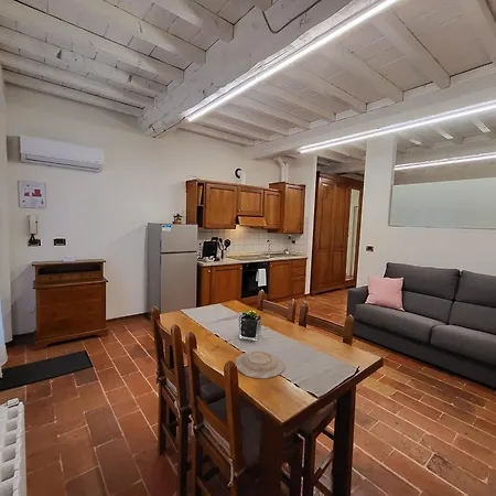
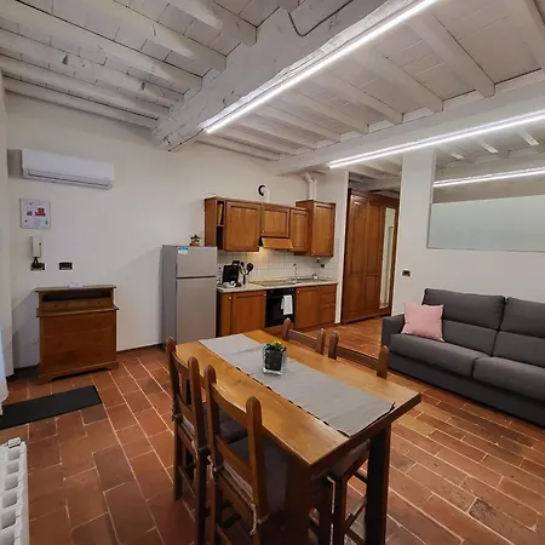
- plate (259, 360)
